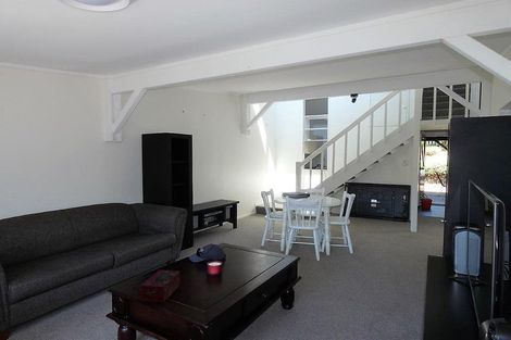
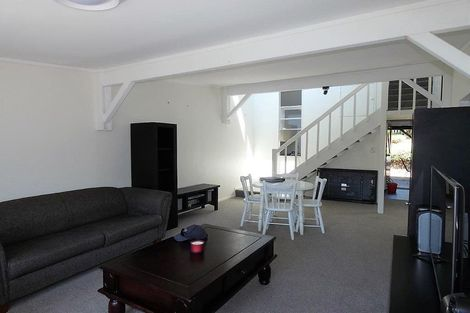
- tissue box (161, 285)
